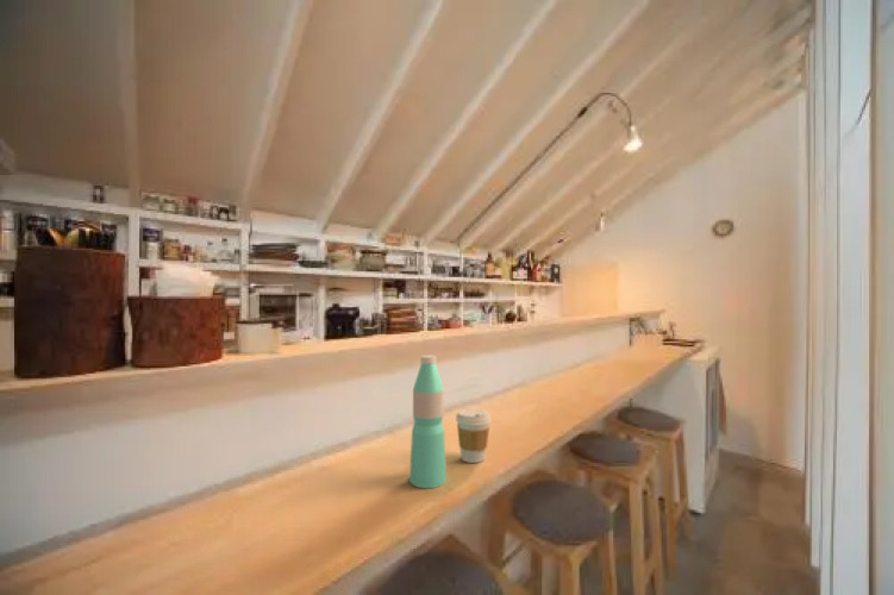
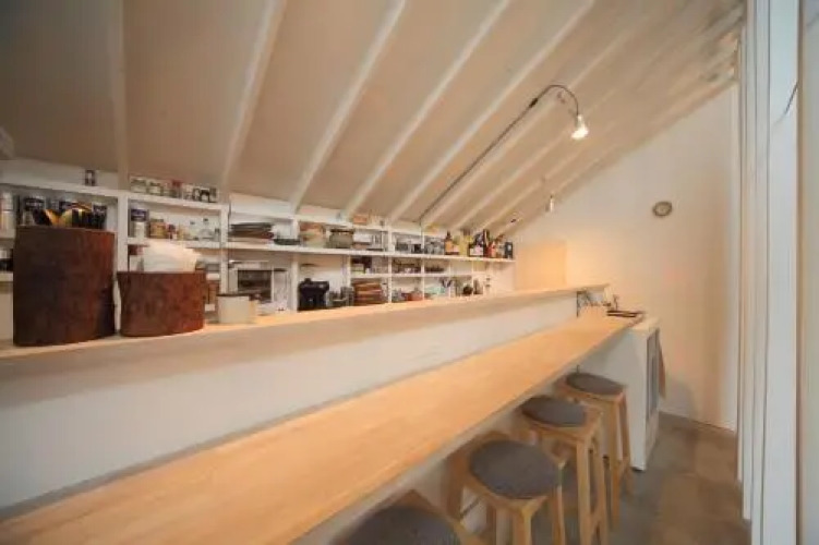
- coffee cup (473, 434)
- water bottle (427, 418)
